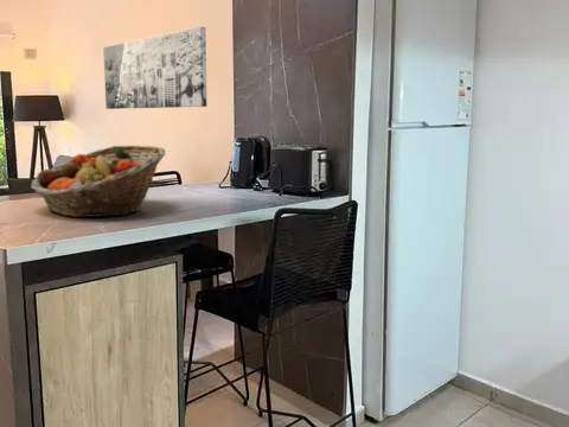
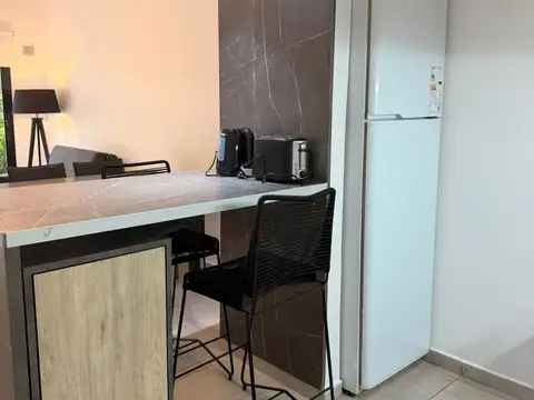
- wall art (148, 74)
- fruit basket (100, 178)
